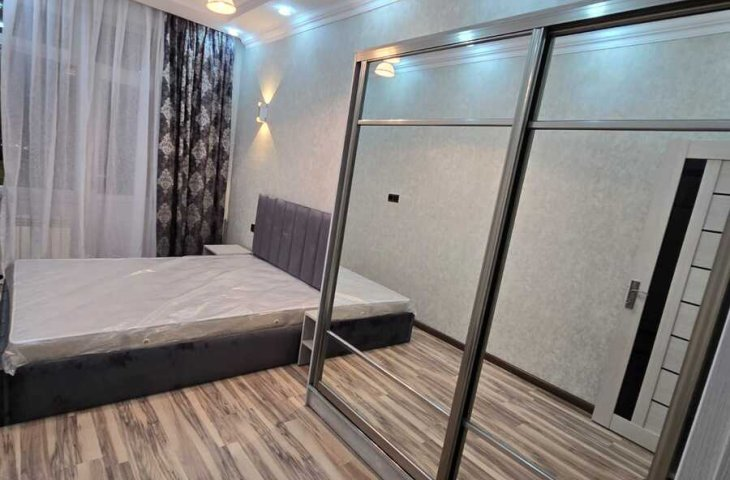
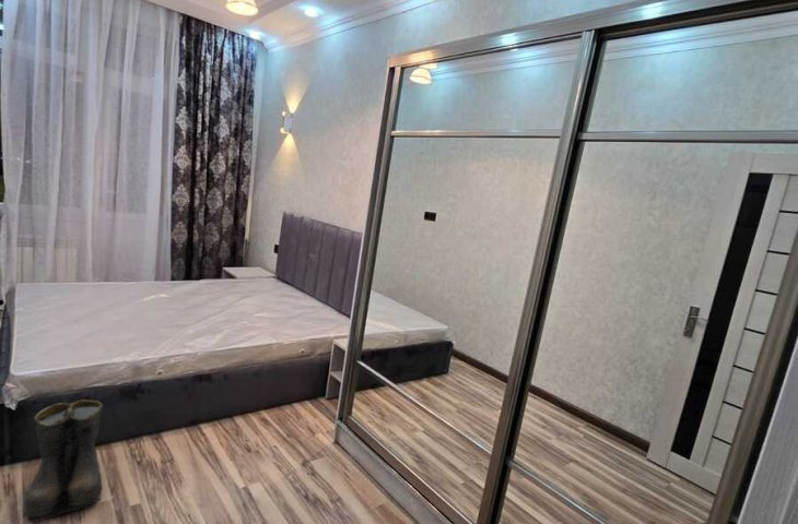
+ boots (67, 454)
